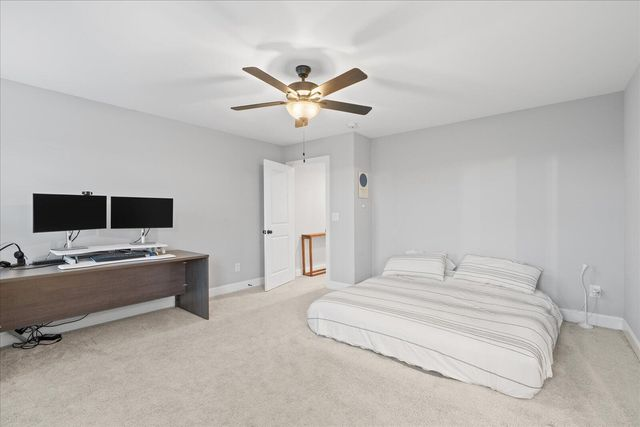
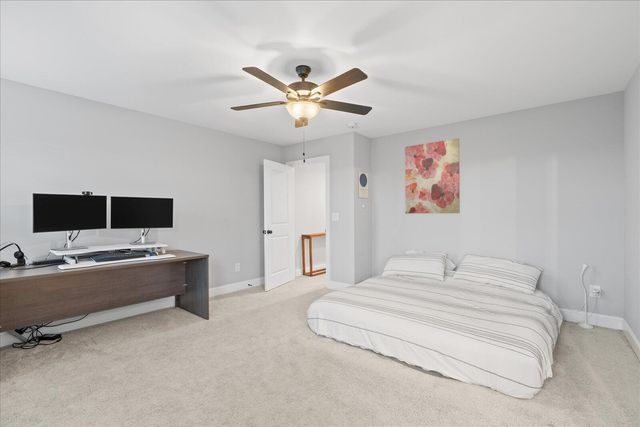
+ wall art (430, 178)
